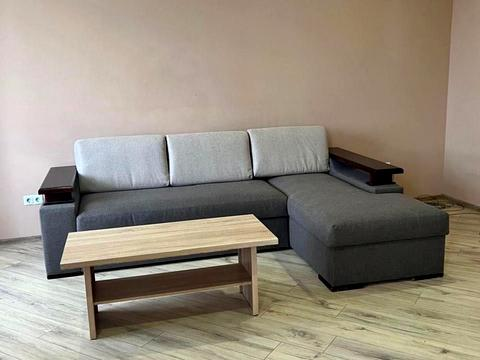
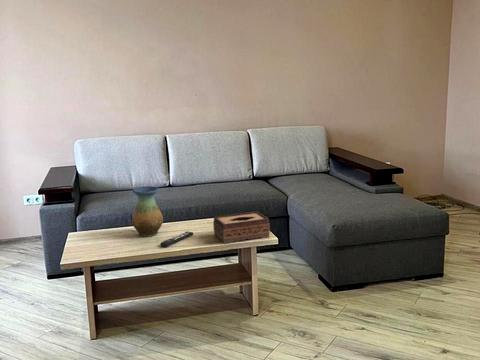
+ vase (147, 211)
+ remote control (177, 238)
+ tissue box (241, 226)
